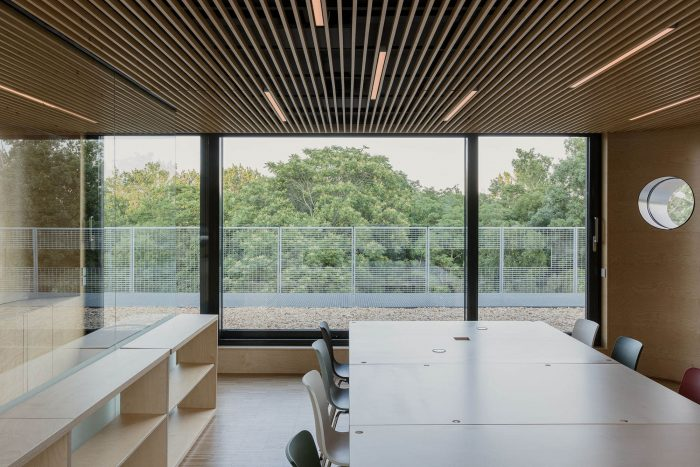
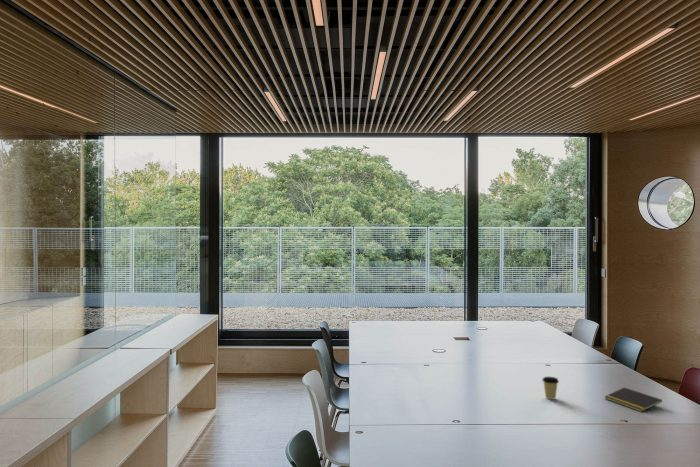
+ coffee cup (550, 387)
+ notepad (632, 399)
